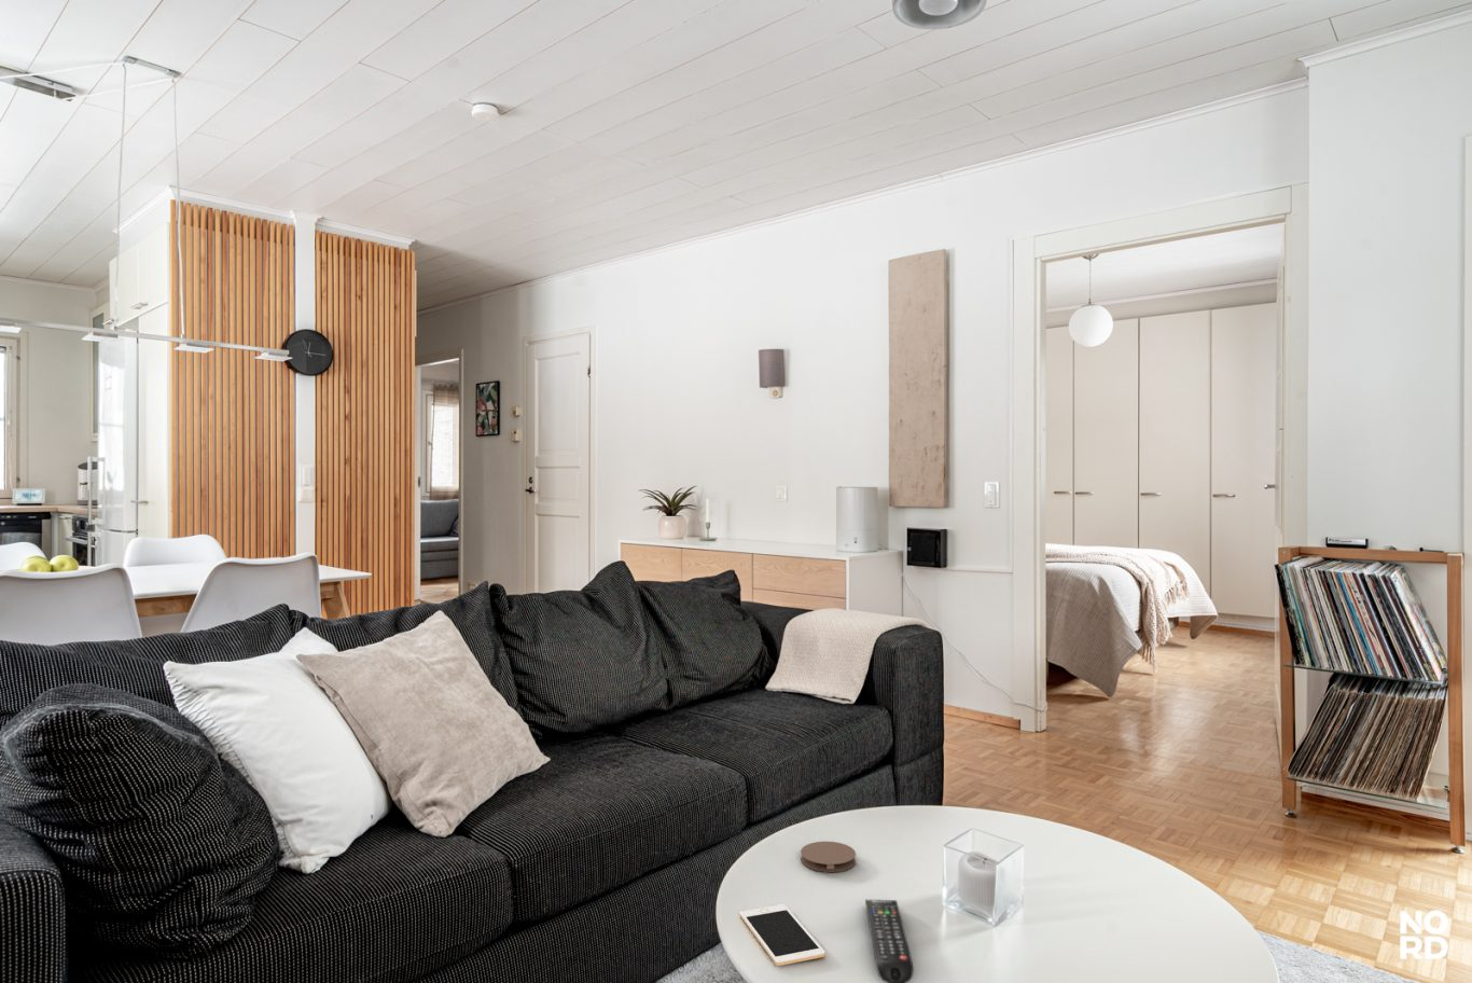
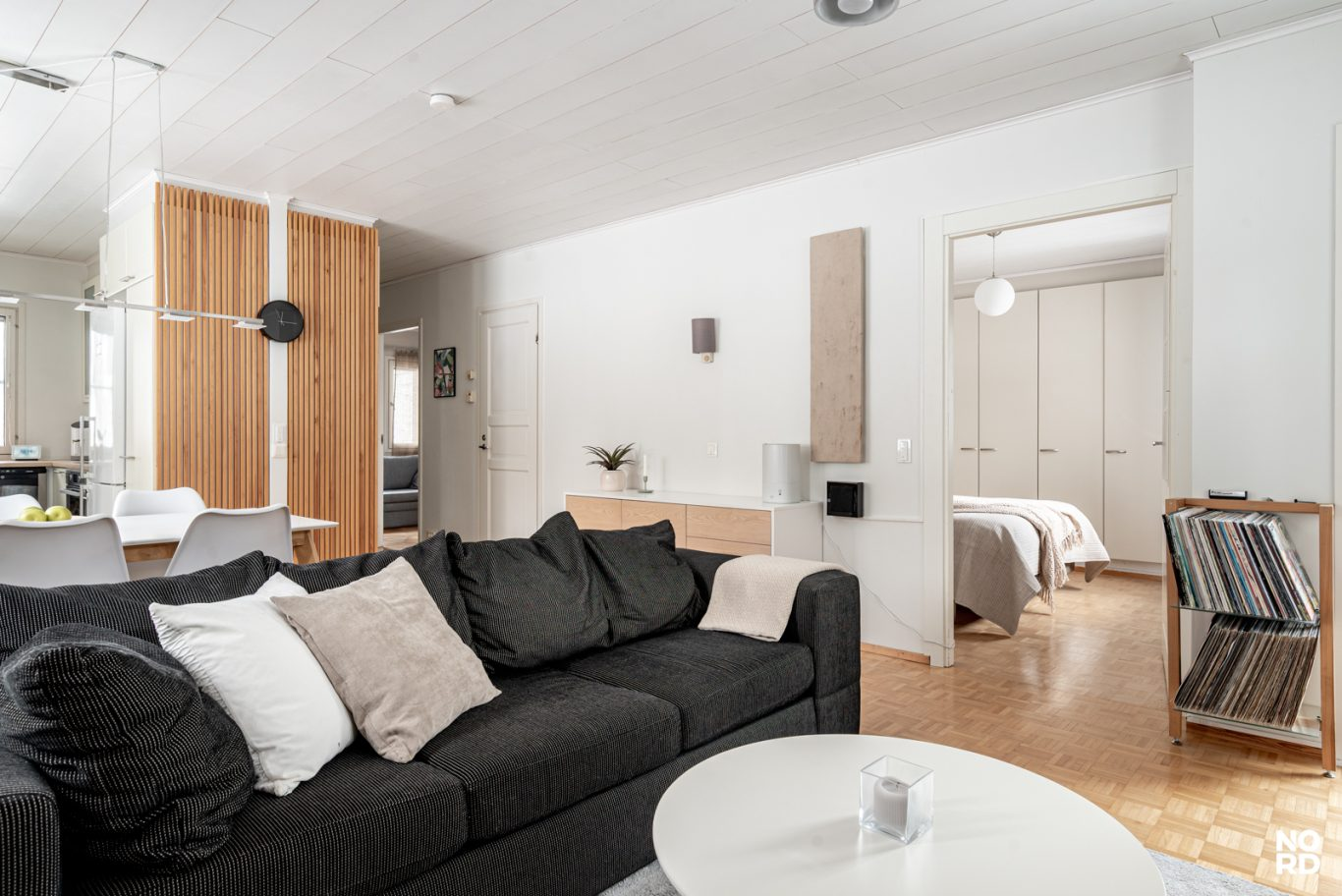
- coaster (828, 856)
- cell phone (780, 933)
- remote control (887, 935)
